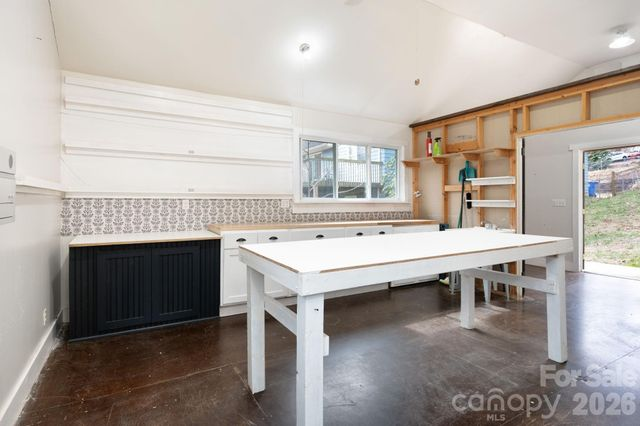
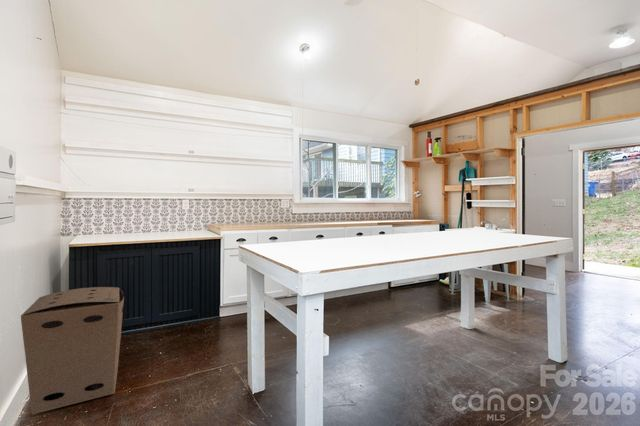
+ cardboard box (80, 341)
